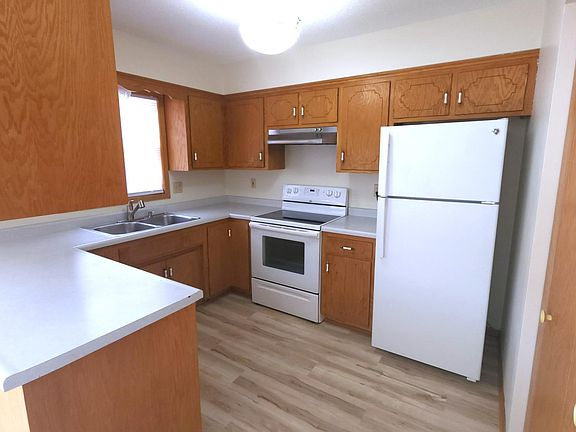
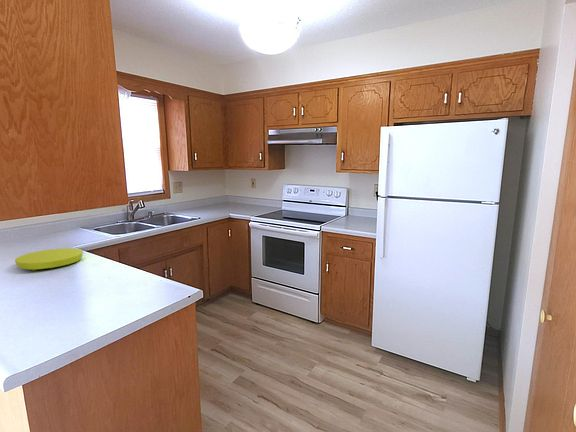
+ plate (51, 259)
